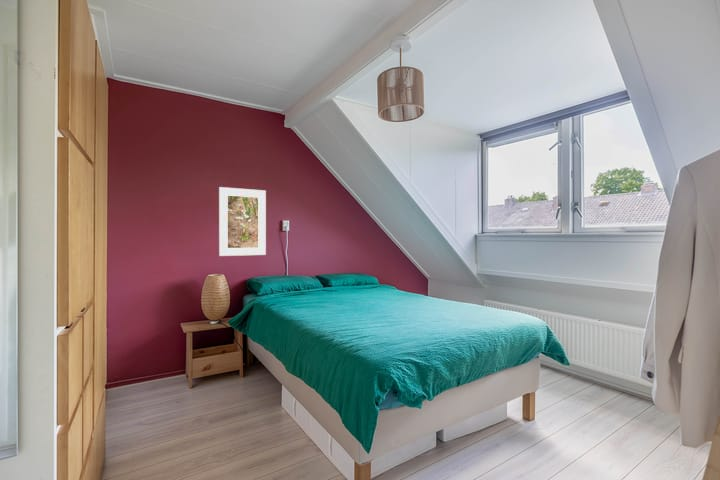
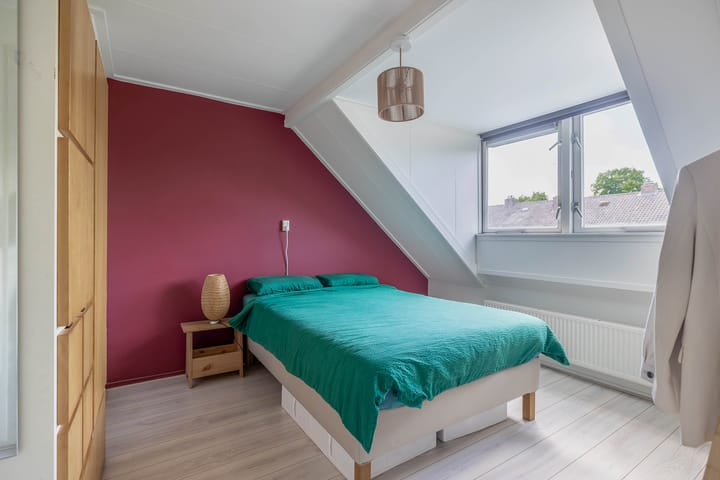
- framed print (243, 222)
